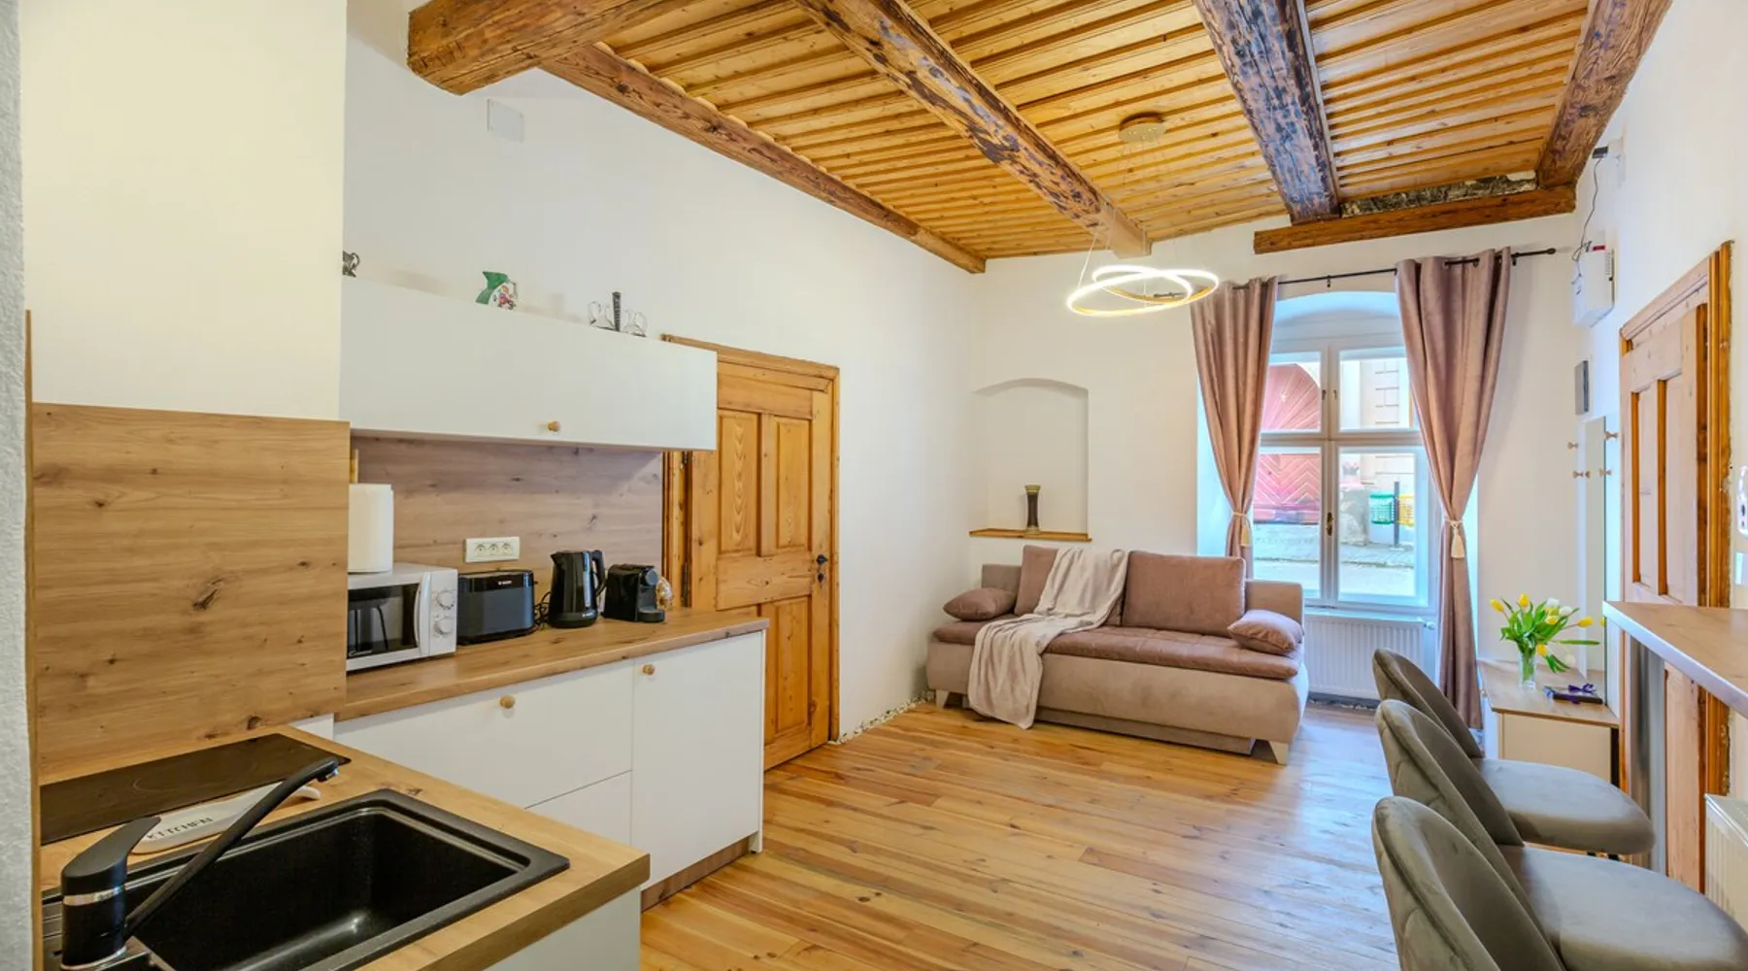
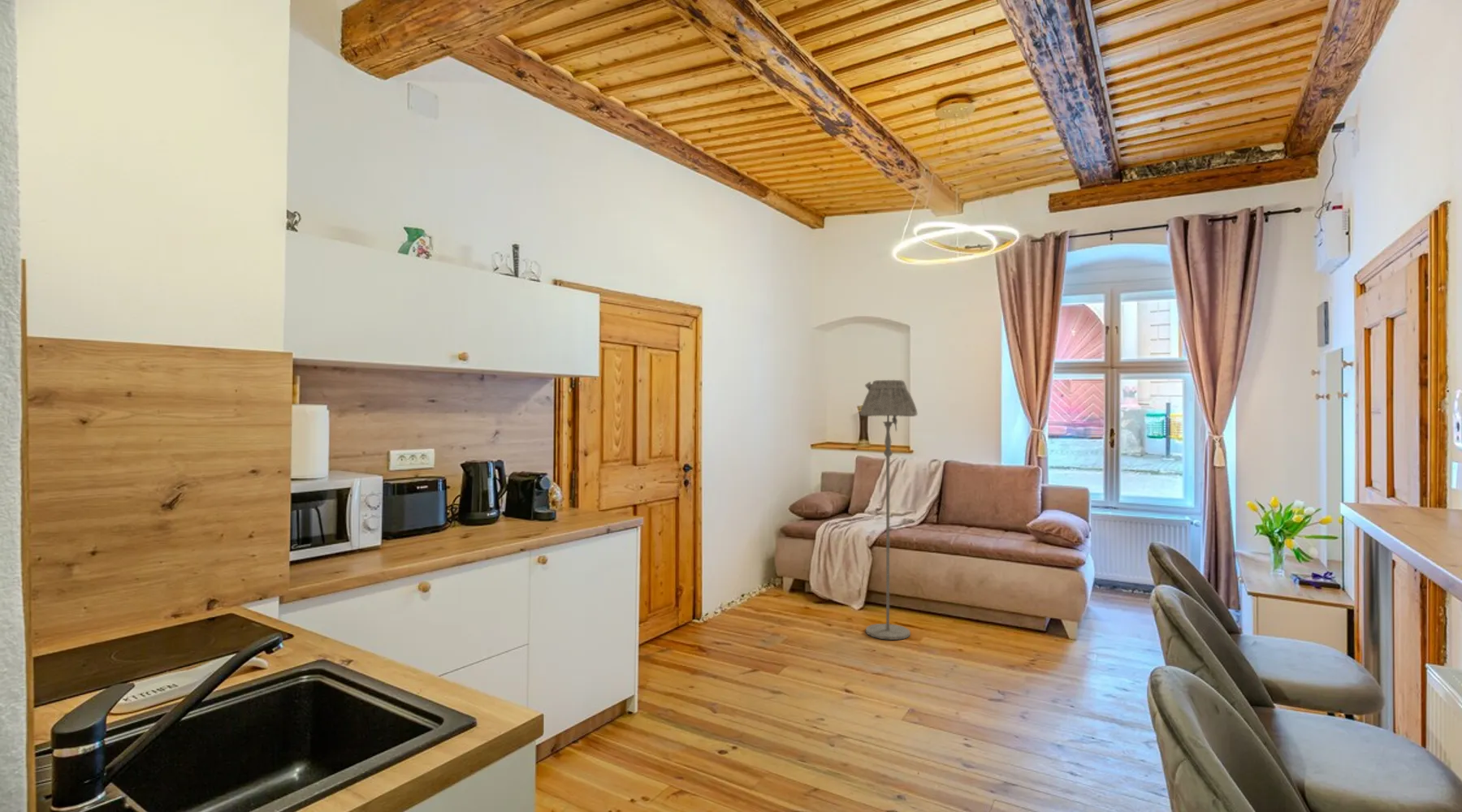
+ floor lamp (888, 506)
